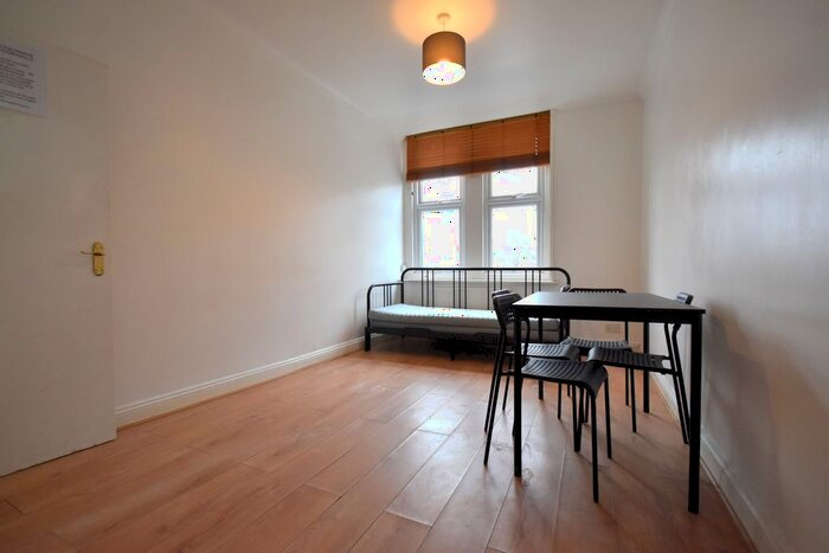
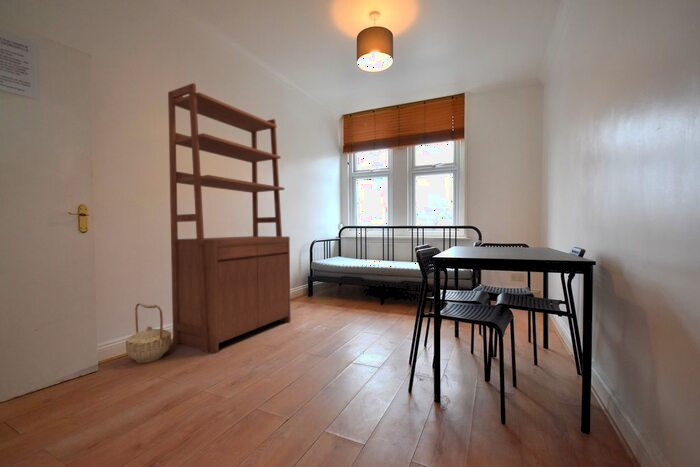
+ basket (148, 330)
+ bookshelf (253, 219)
